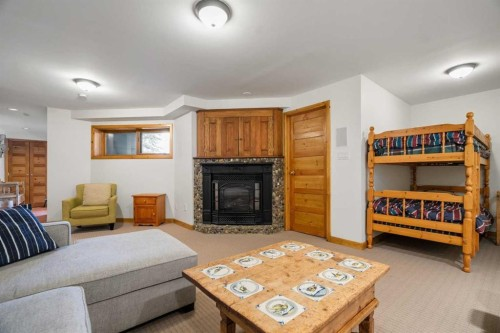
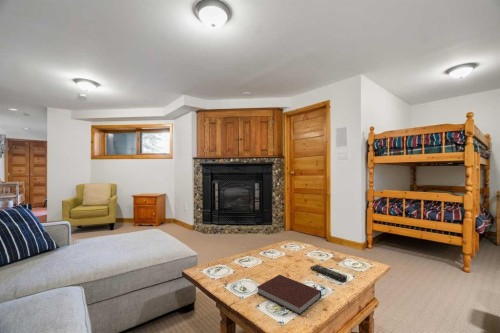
+ remote control (327, 272)
+ notebook (288, 291)
